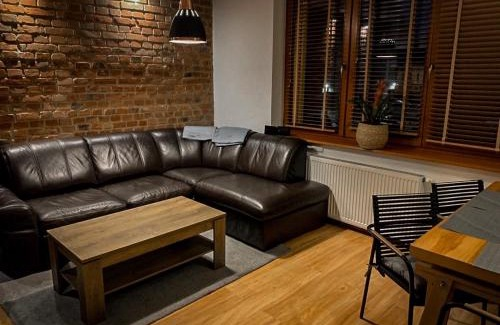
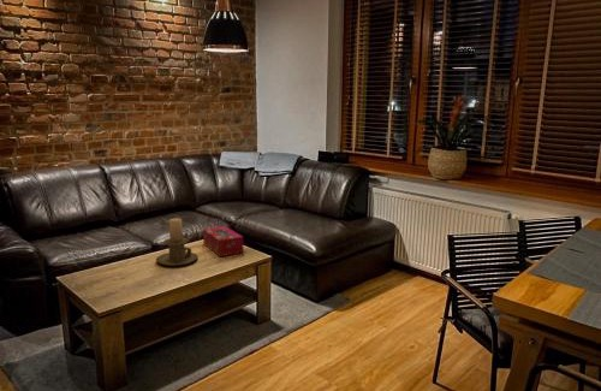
+ tissue box (222, 239)
+ candle holder (175, 239)
